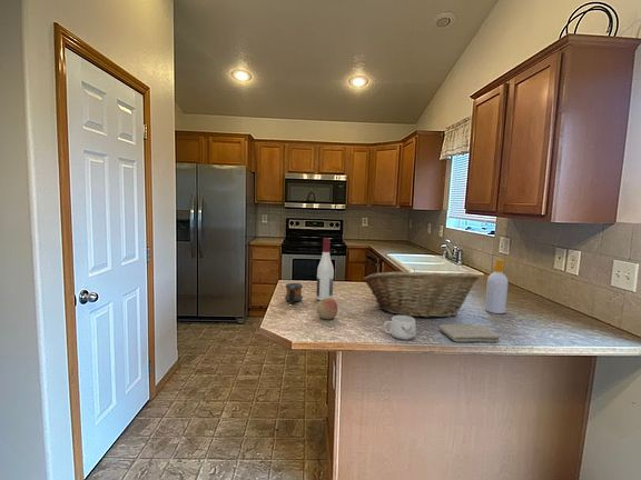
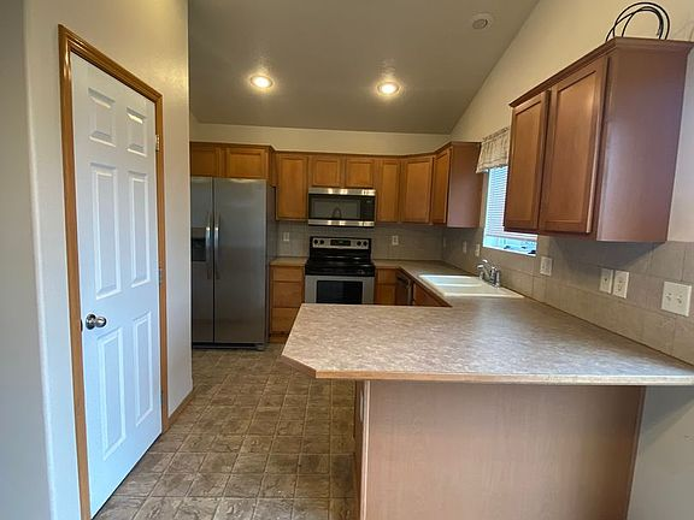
- mug (293, 292)
- apple (326, 308)
- mug (400, 327)
- washcloth (469, 332)
- soap bottle (497, 286)
- alcohol (325, 269)
- fruit basket (418, 287)
